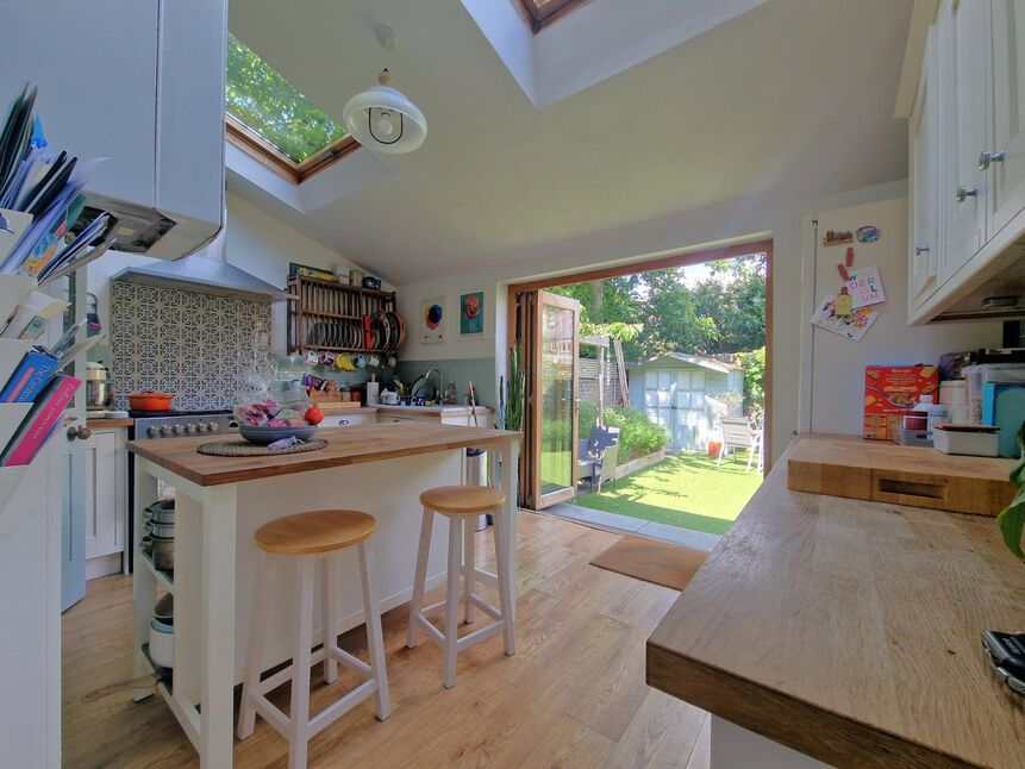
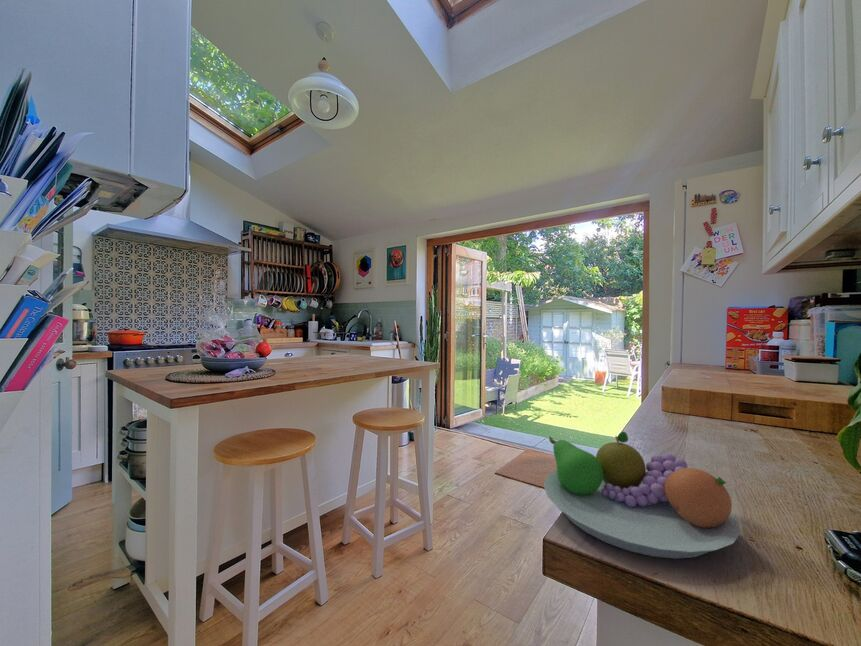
+ fruit bowl (624, 478)
